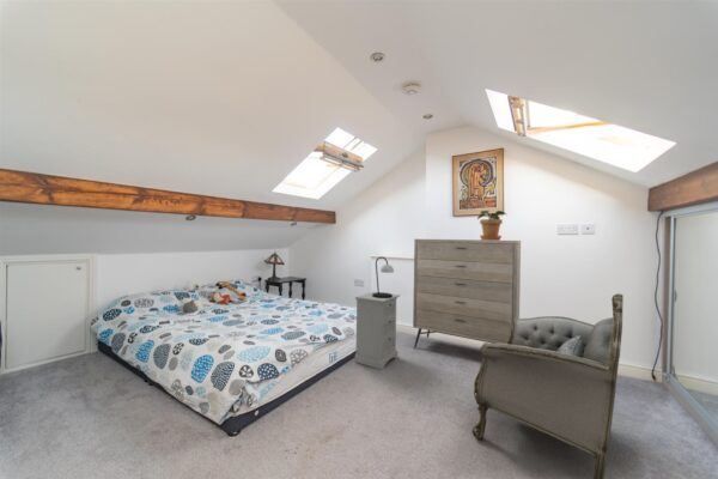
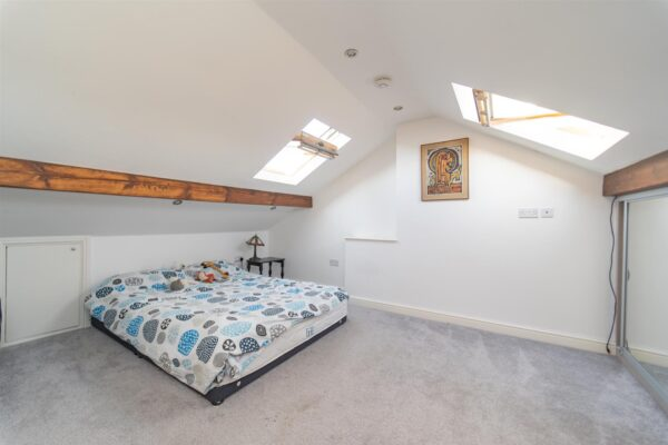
- armchair (547, 360)
- table lamp (383, 272)
- potted plant (493, 225)
- nightstand (377, 327)
- dresser (464, 295)
